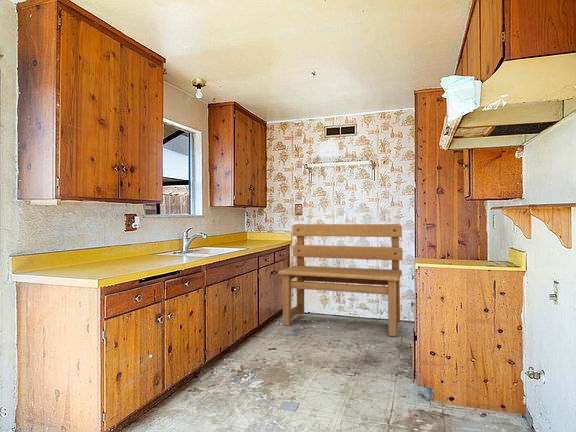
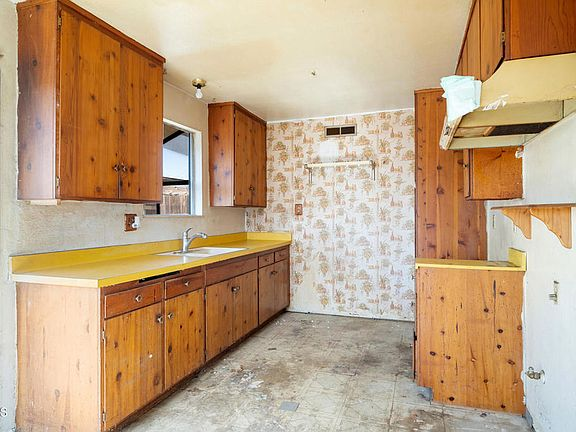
- bench (341, 274)
